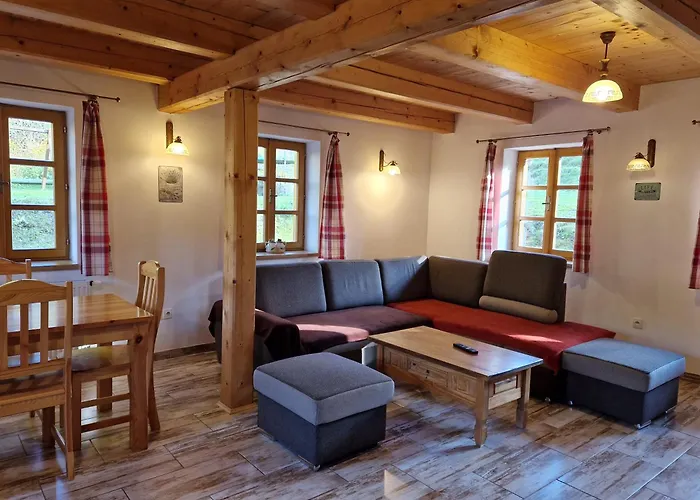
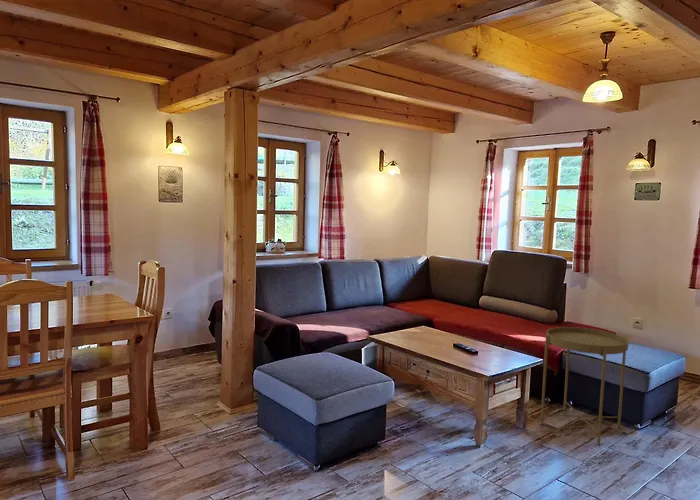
+ side table (567, 381)
